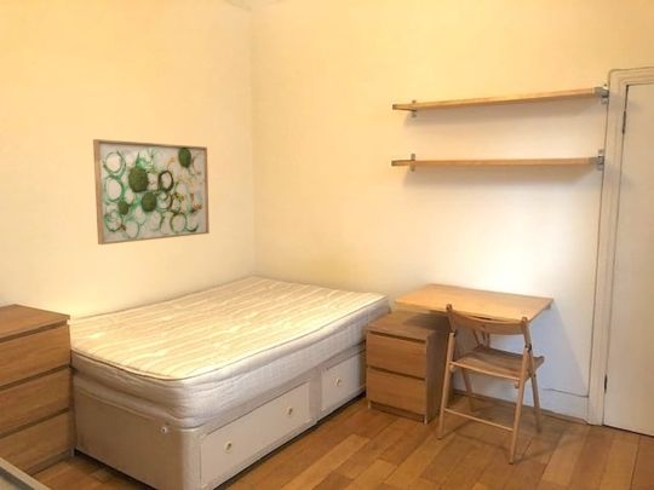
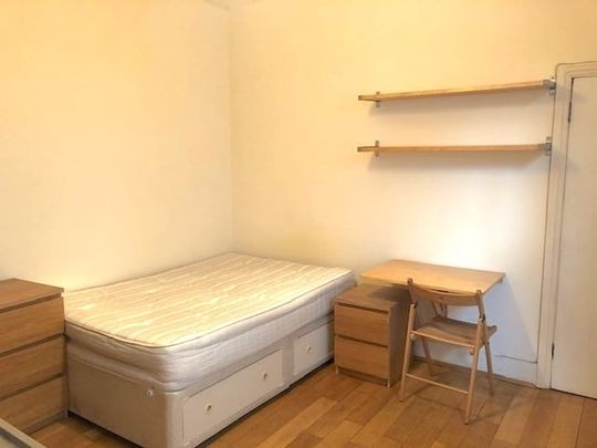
- wall art (157, 191)
